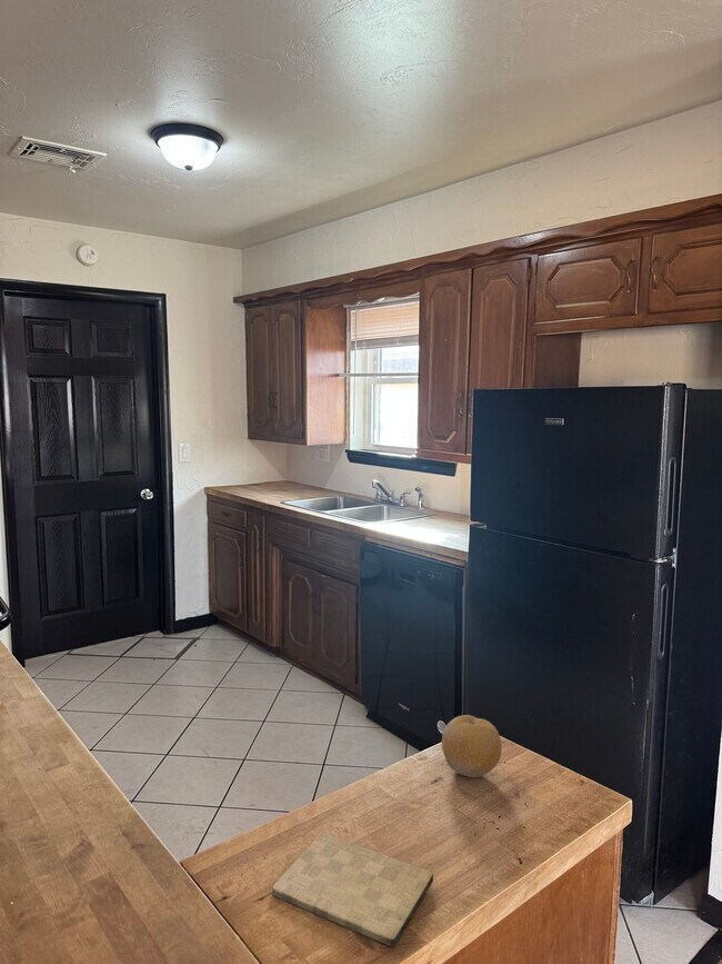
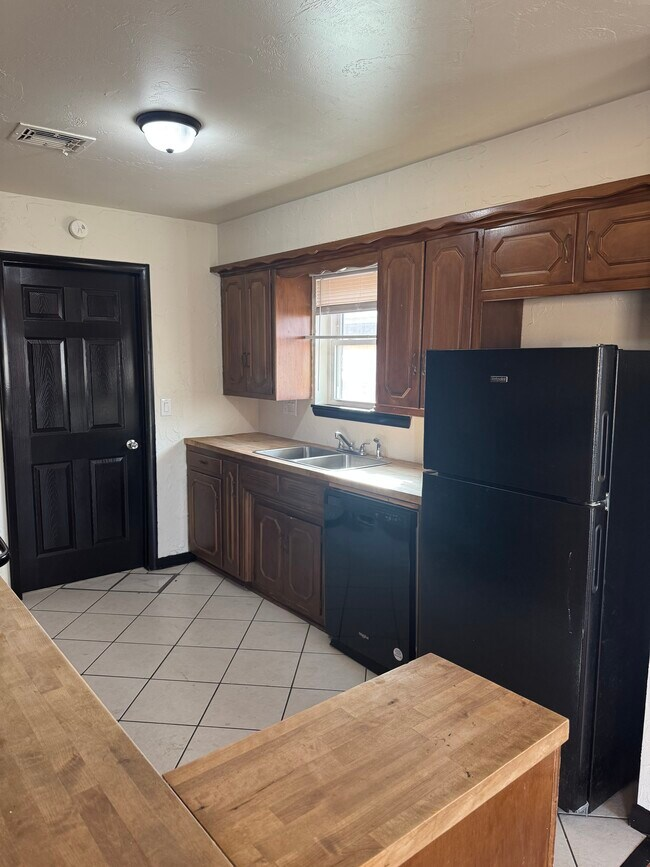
- cutting board (353, 883)
- fruit (471, 746)
